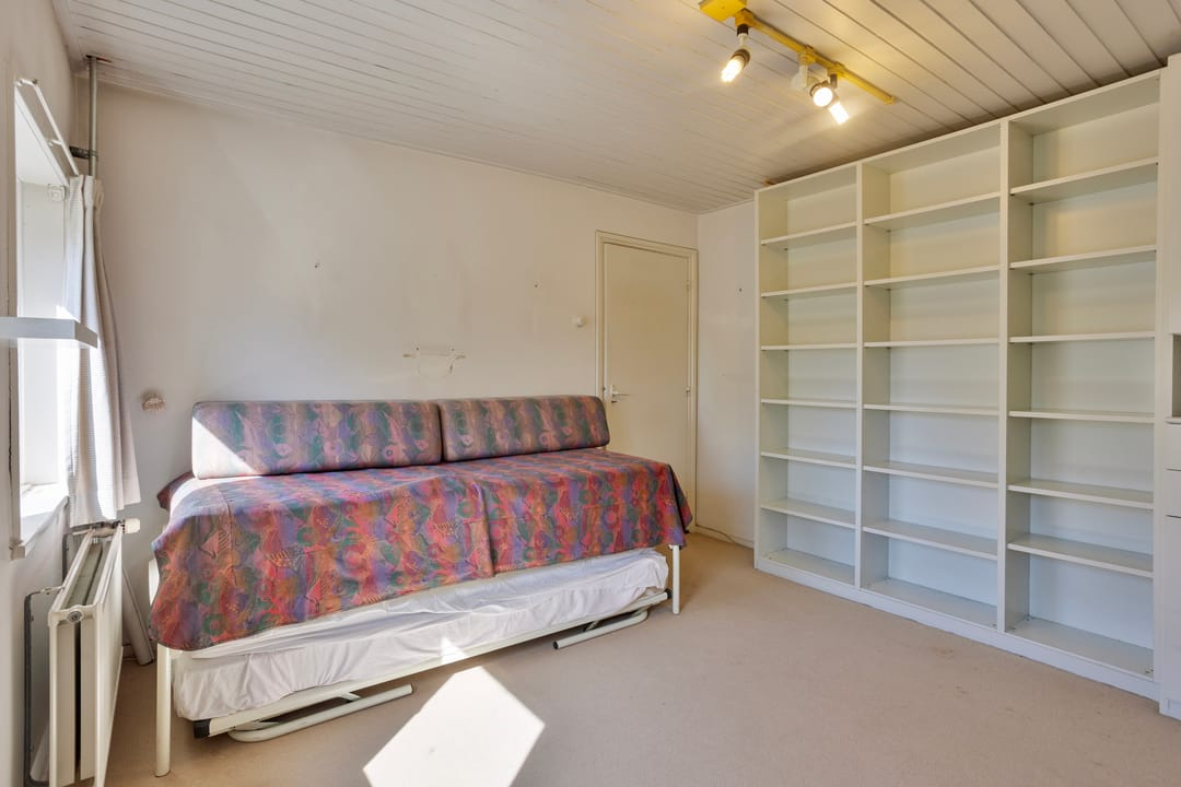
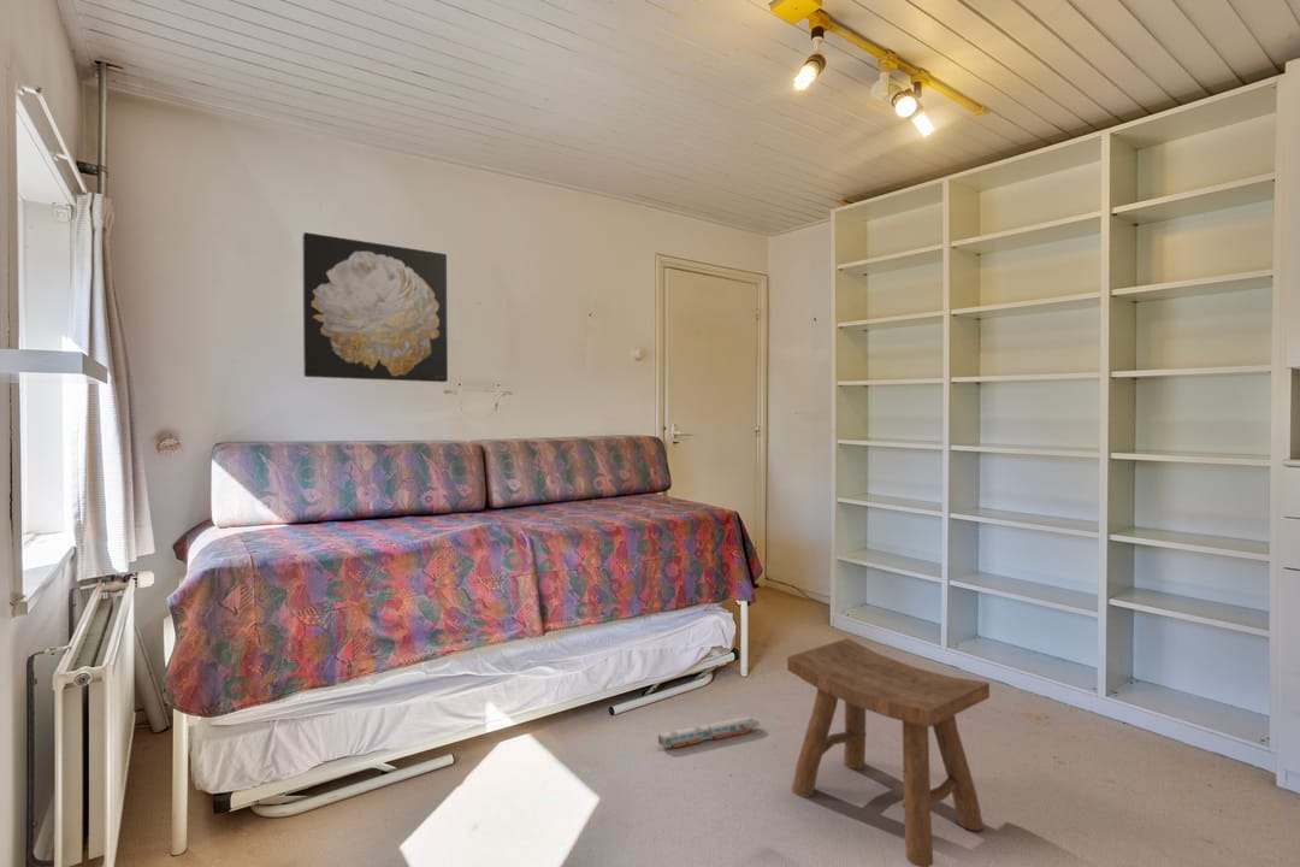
+ wall art (378, 312)
+ stool (865, 735)
+ toy train (710, 731)
